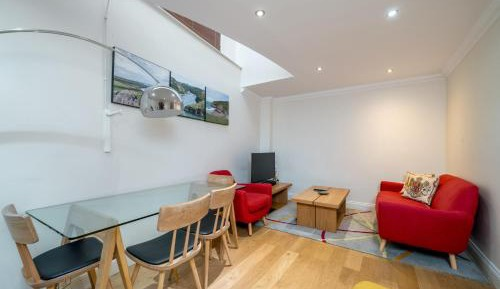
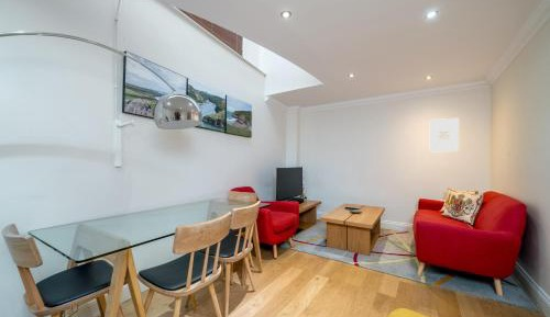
+ wall art (443, 135)
